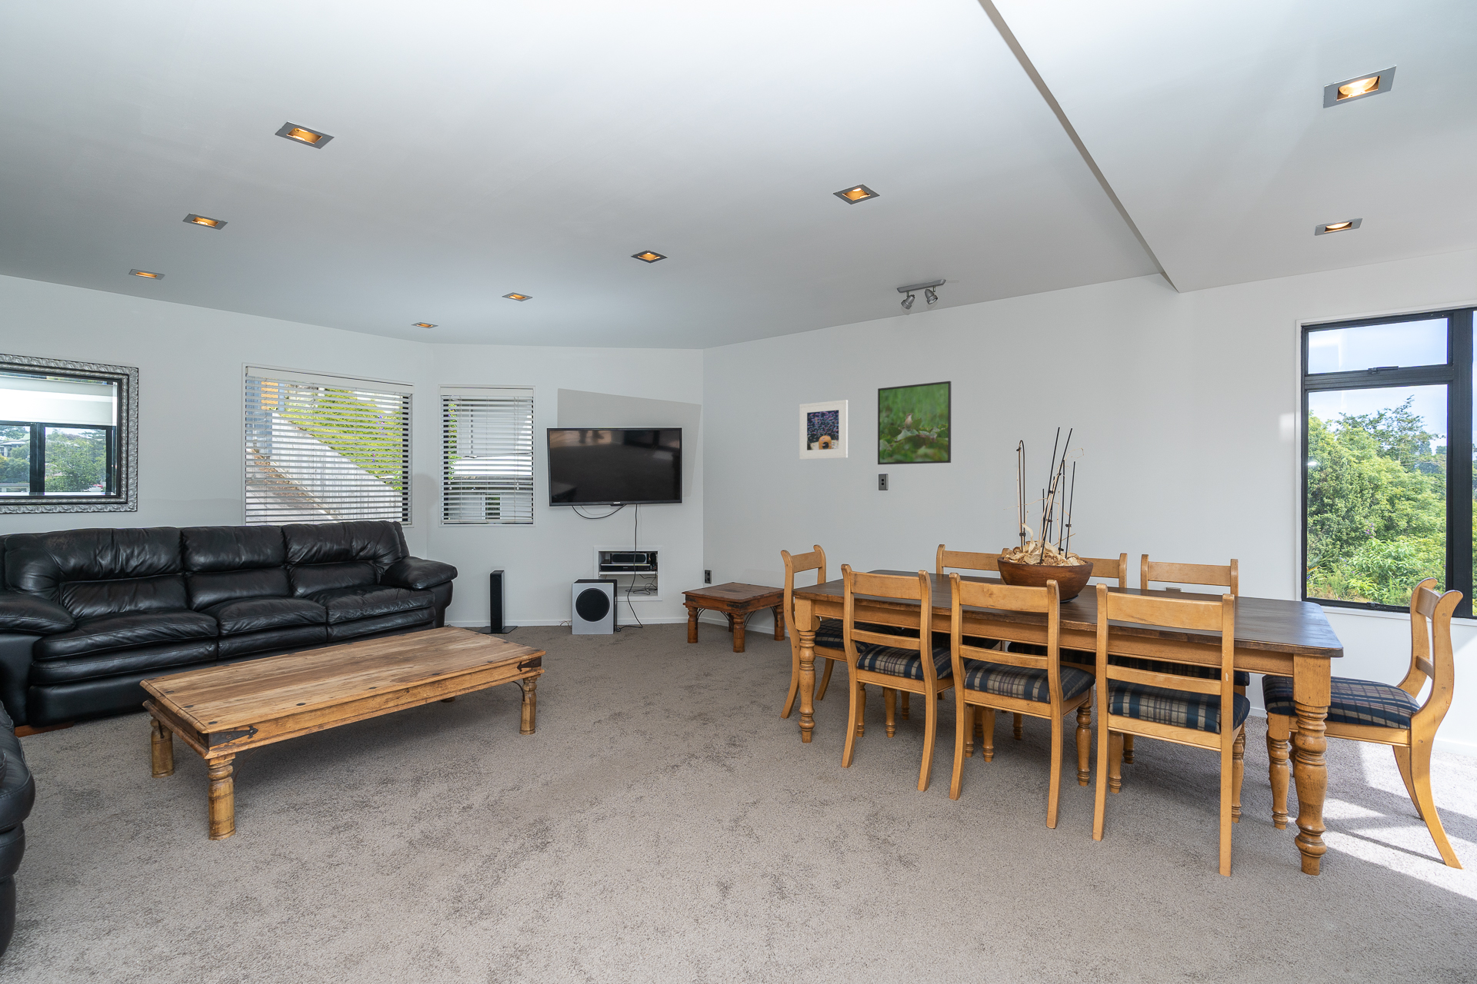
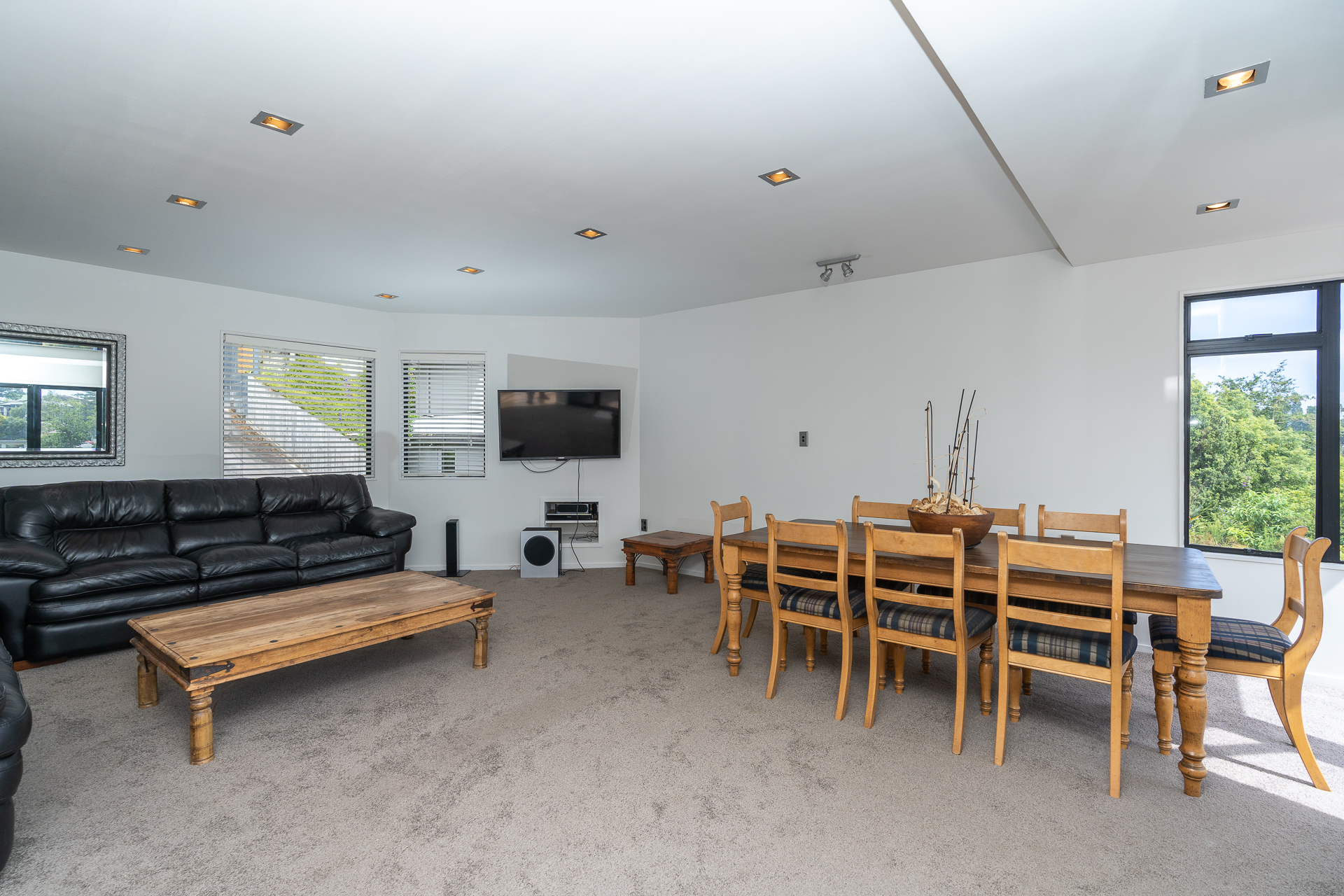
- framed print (822, 429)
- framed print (913, 424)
